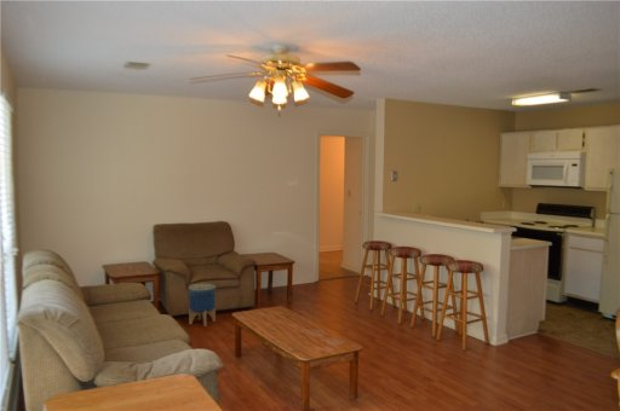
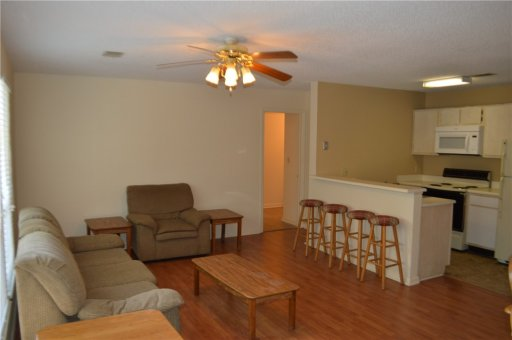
- planter (202, 305)
